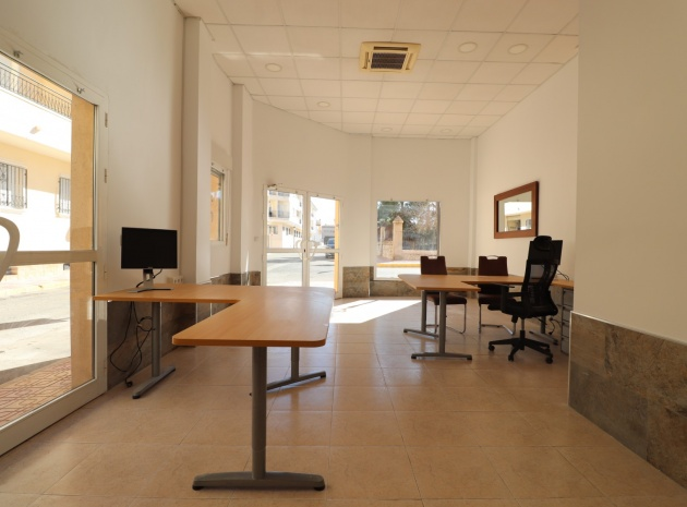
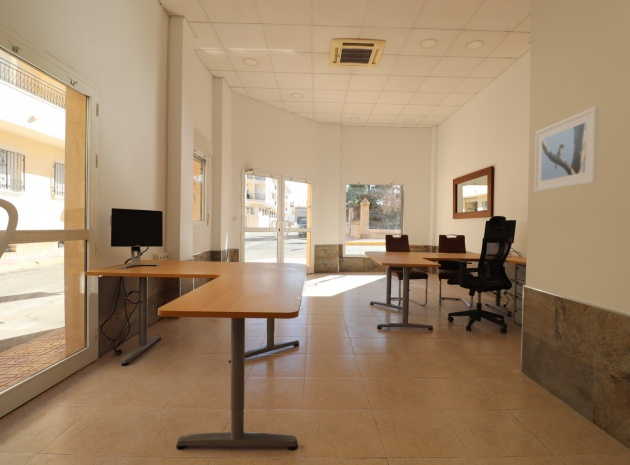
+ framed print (562, 154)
